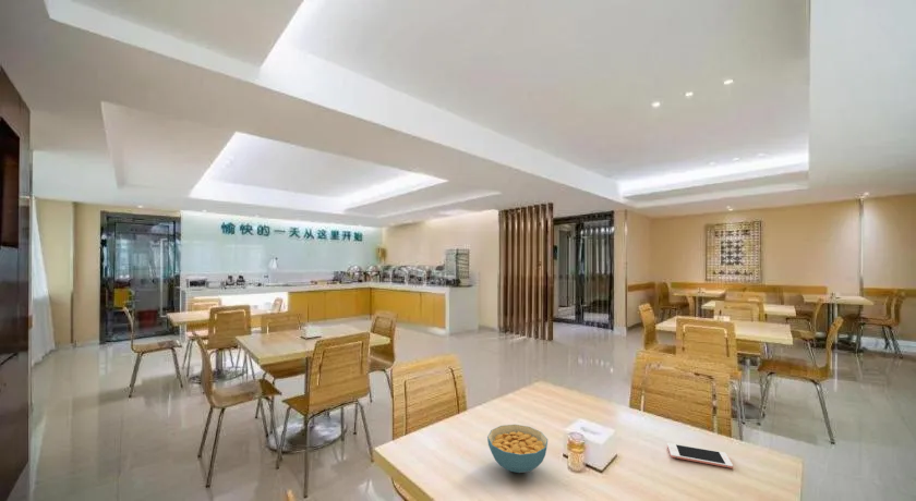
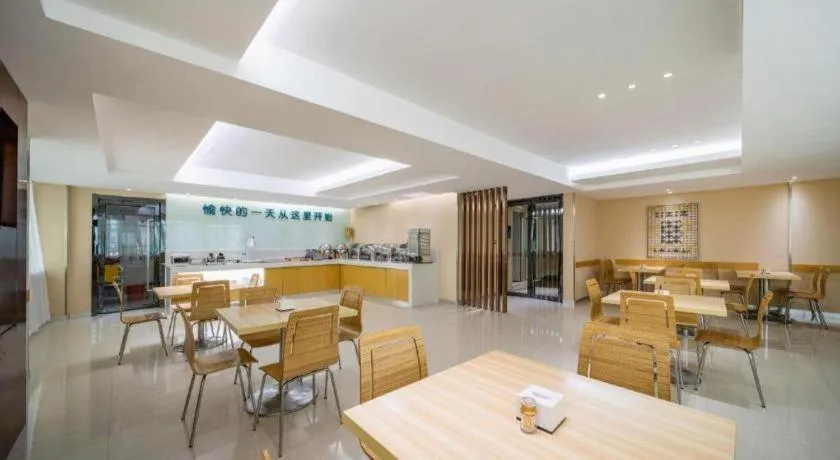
- cereal bowl (517, 452)
- cell phone (698, 454)
